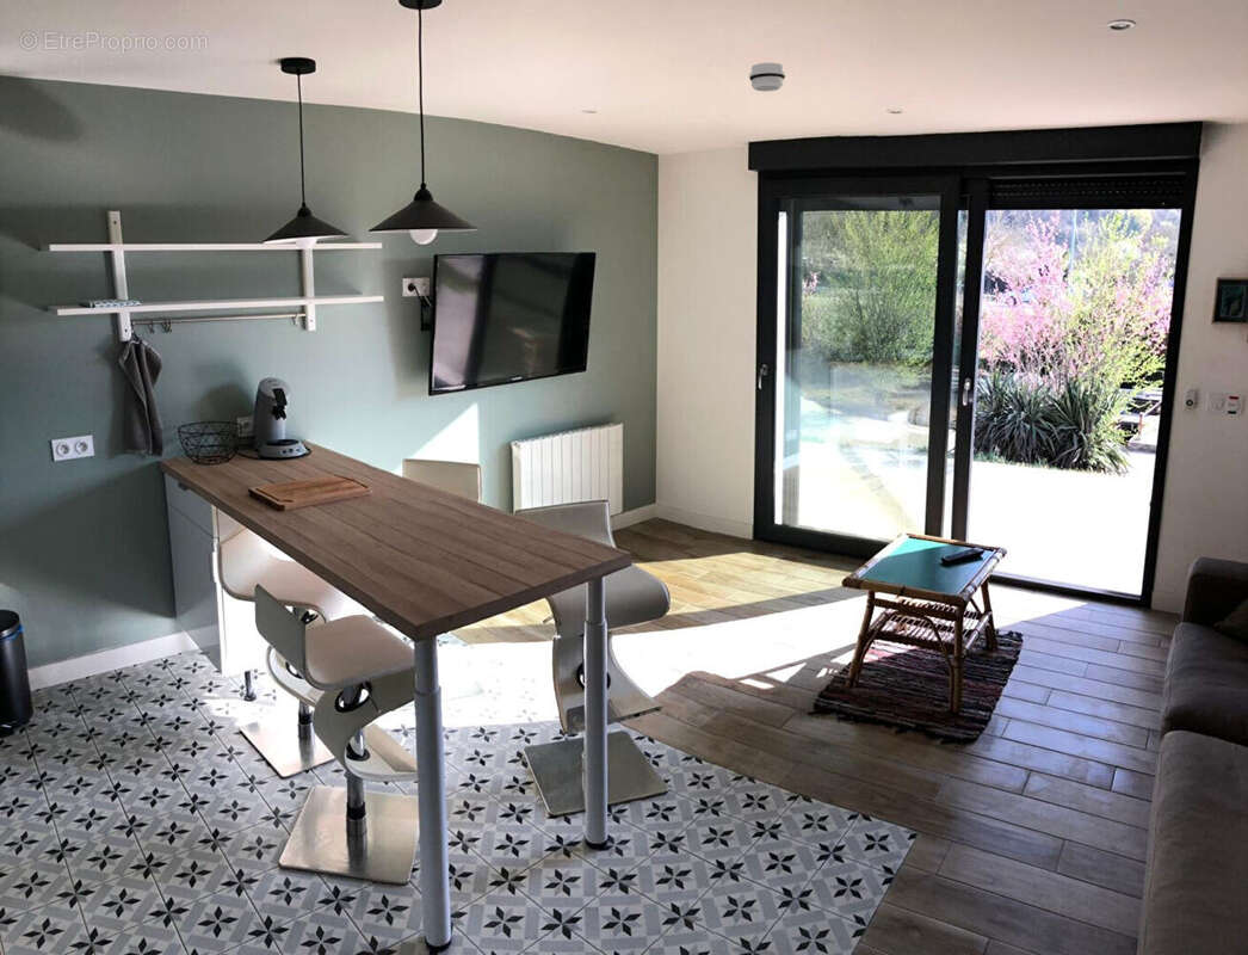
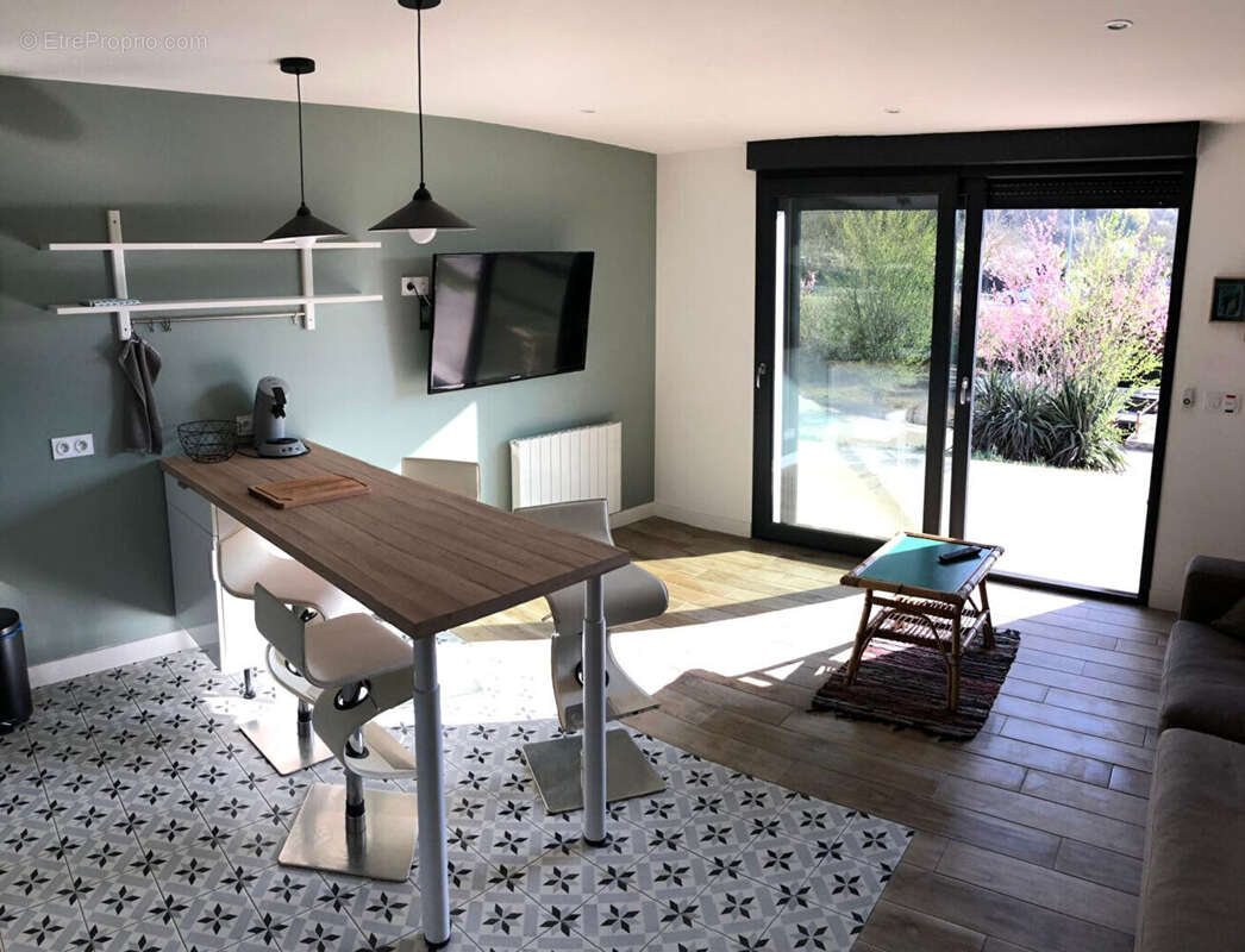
- smoke detector (767, 76)
